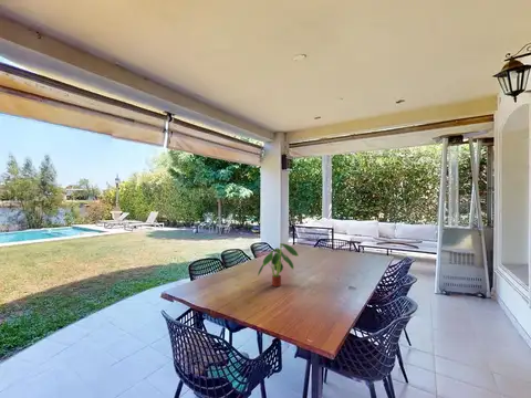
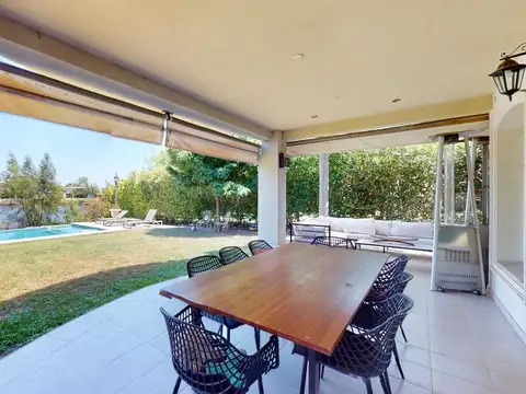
- plant (278, 262)
